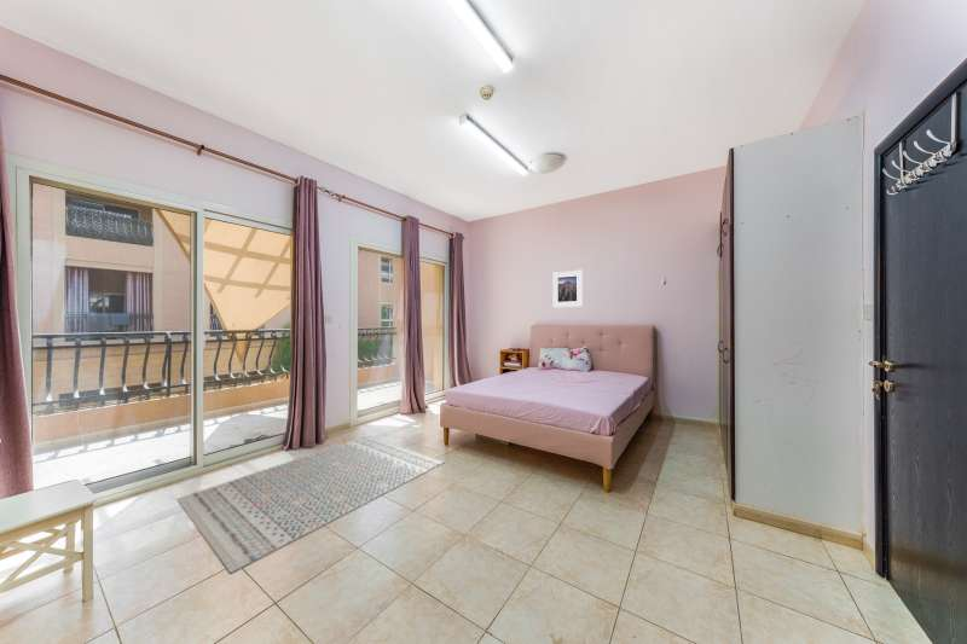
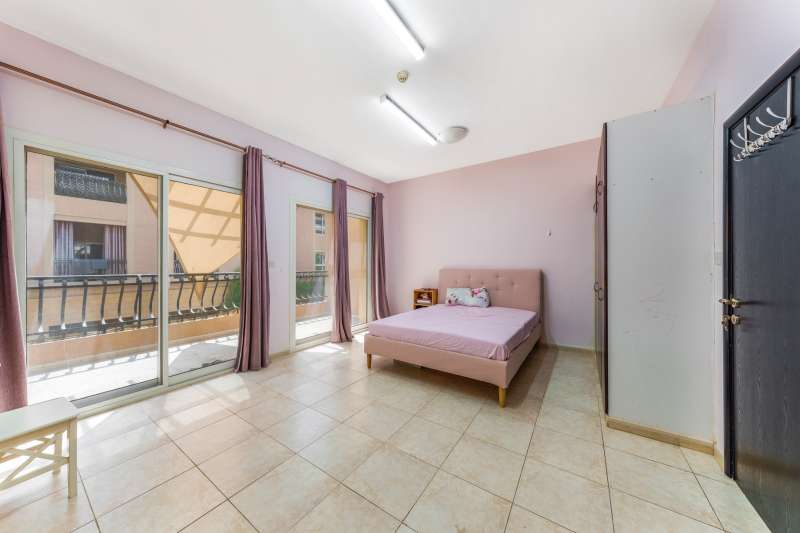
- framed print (567, 289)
- rug (325, 477)
